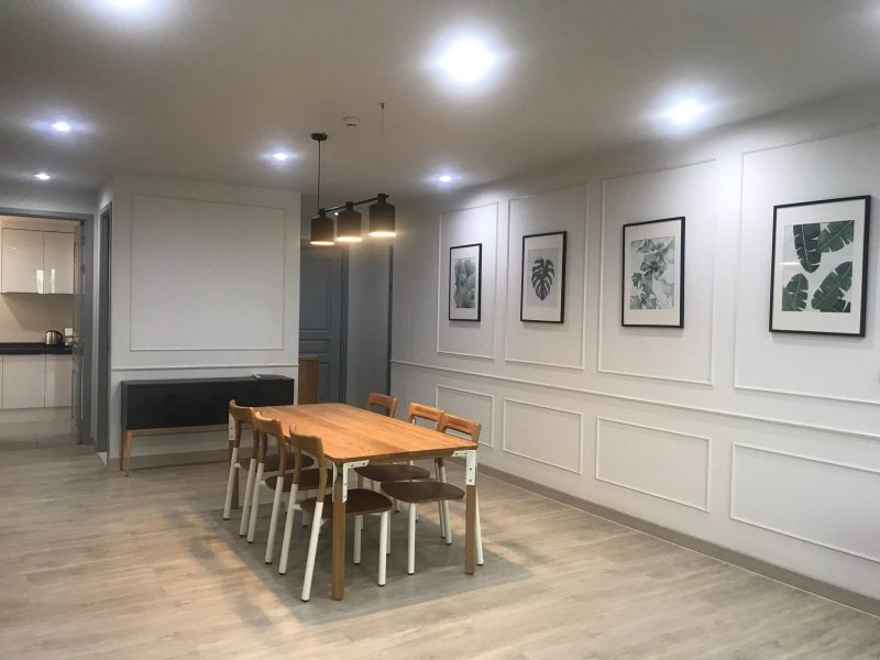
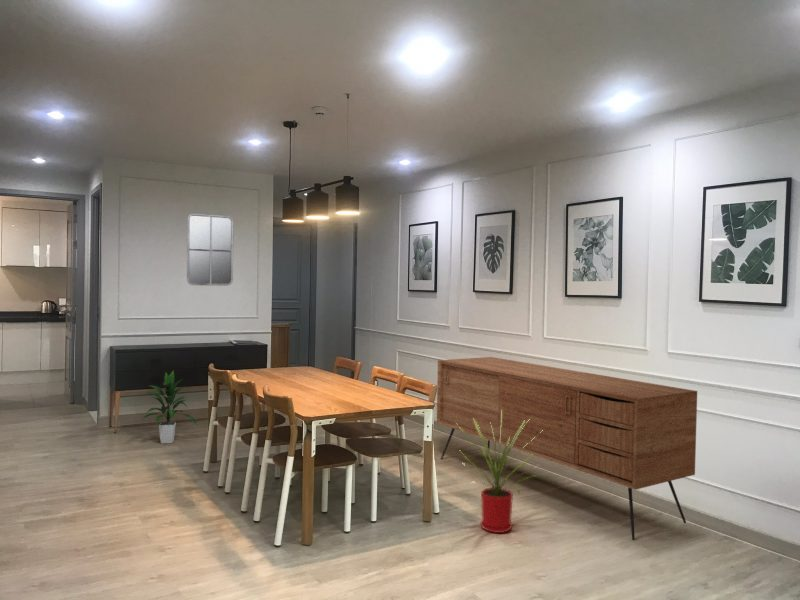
+ sideboard (547, 430)
+ indoor plant (169, 407)
+ house plant (496, 470)
+ home mirror (210, 250)
